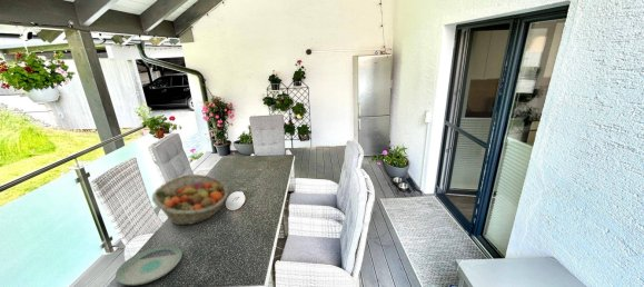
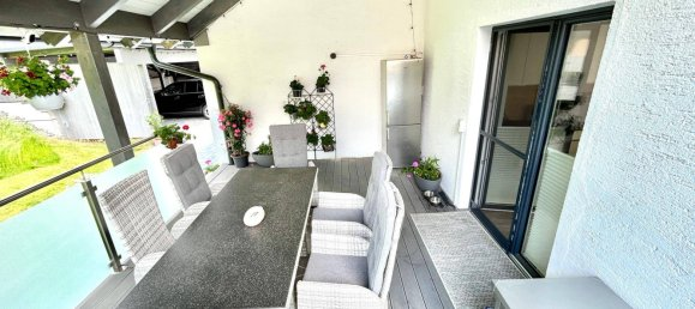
- plate (150, 264)
- fruit basket (194, 197)
